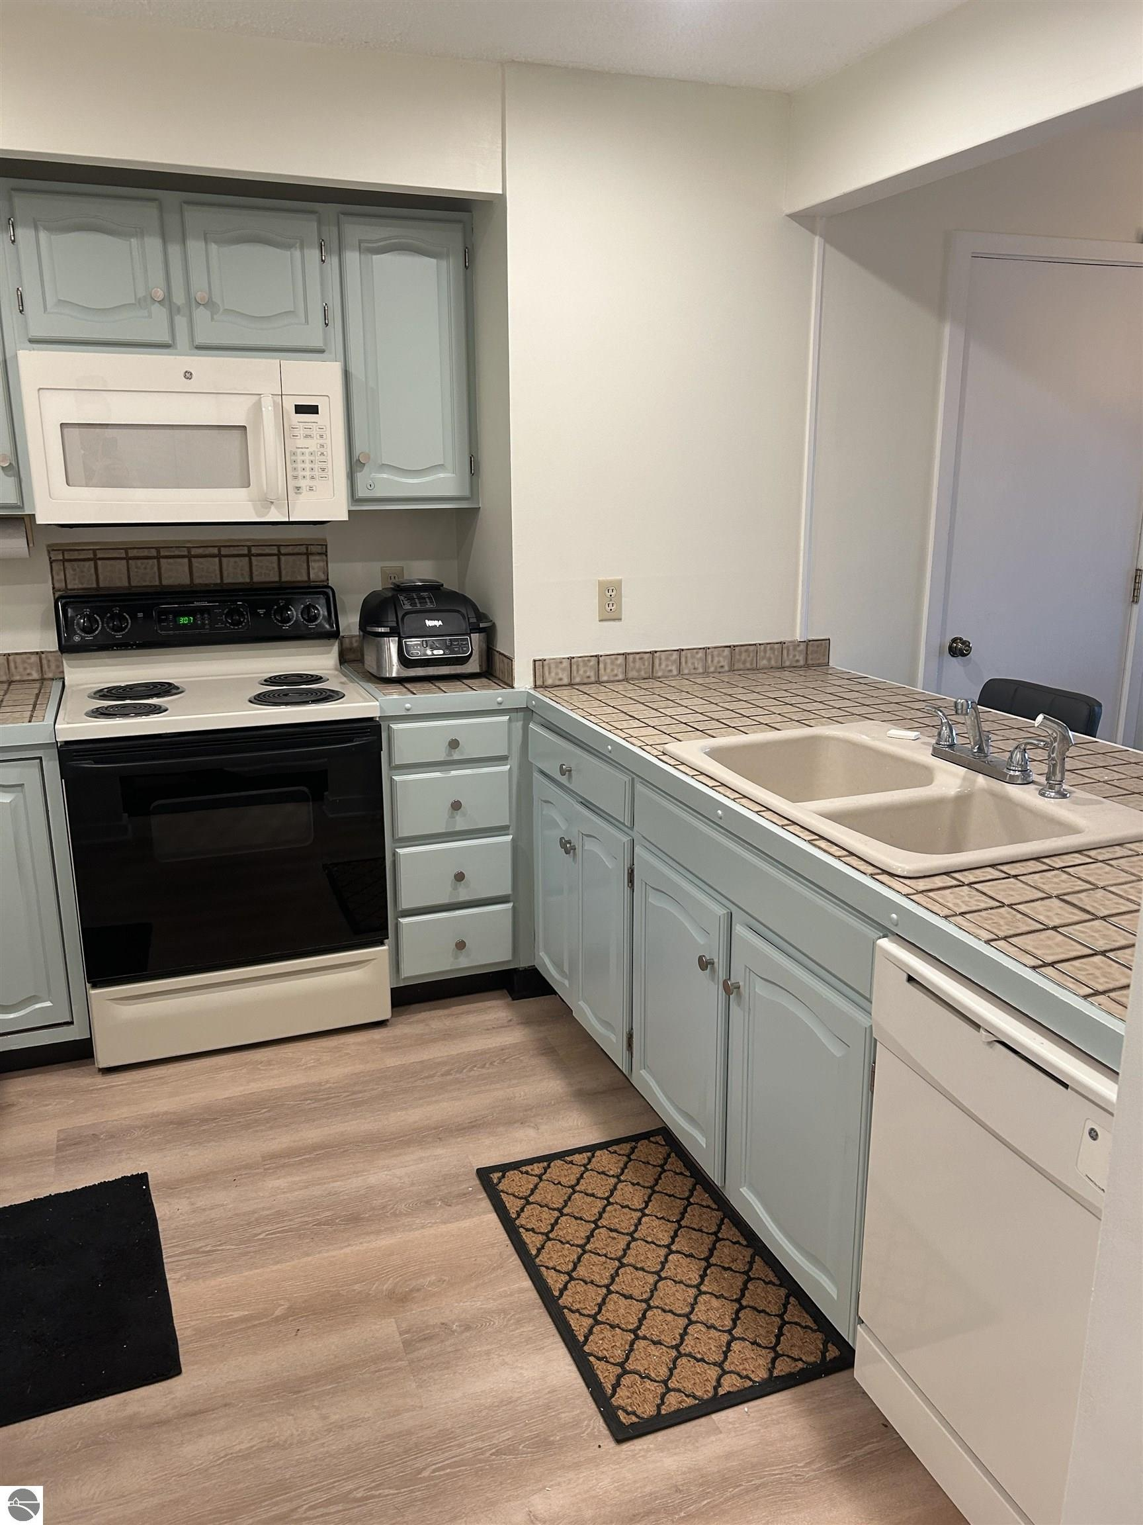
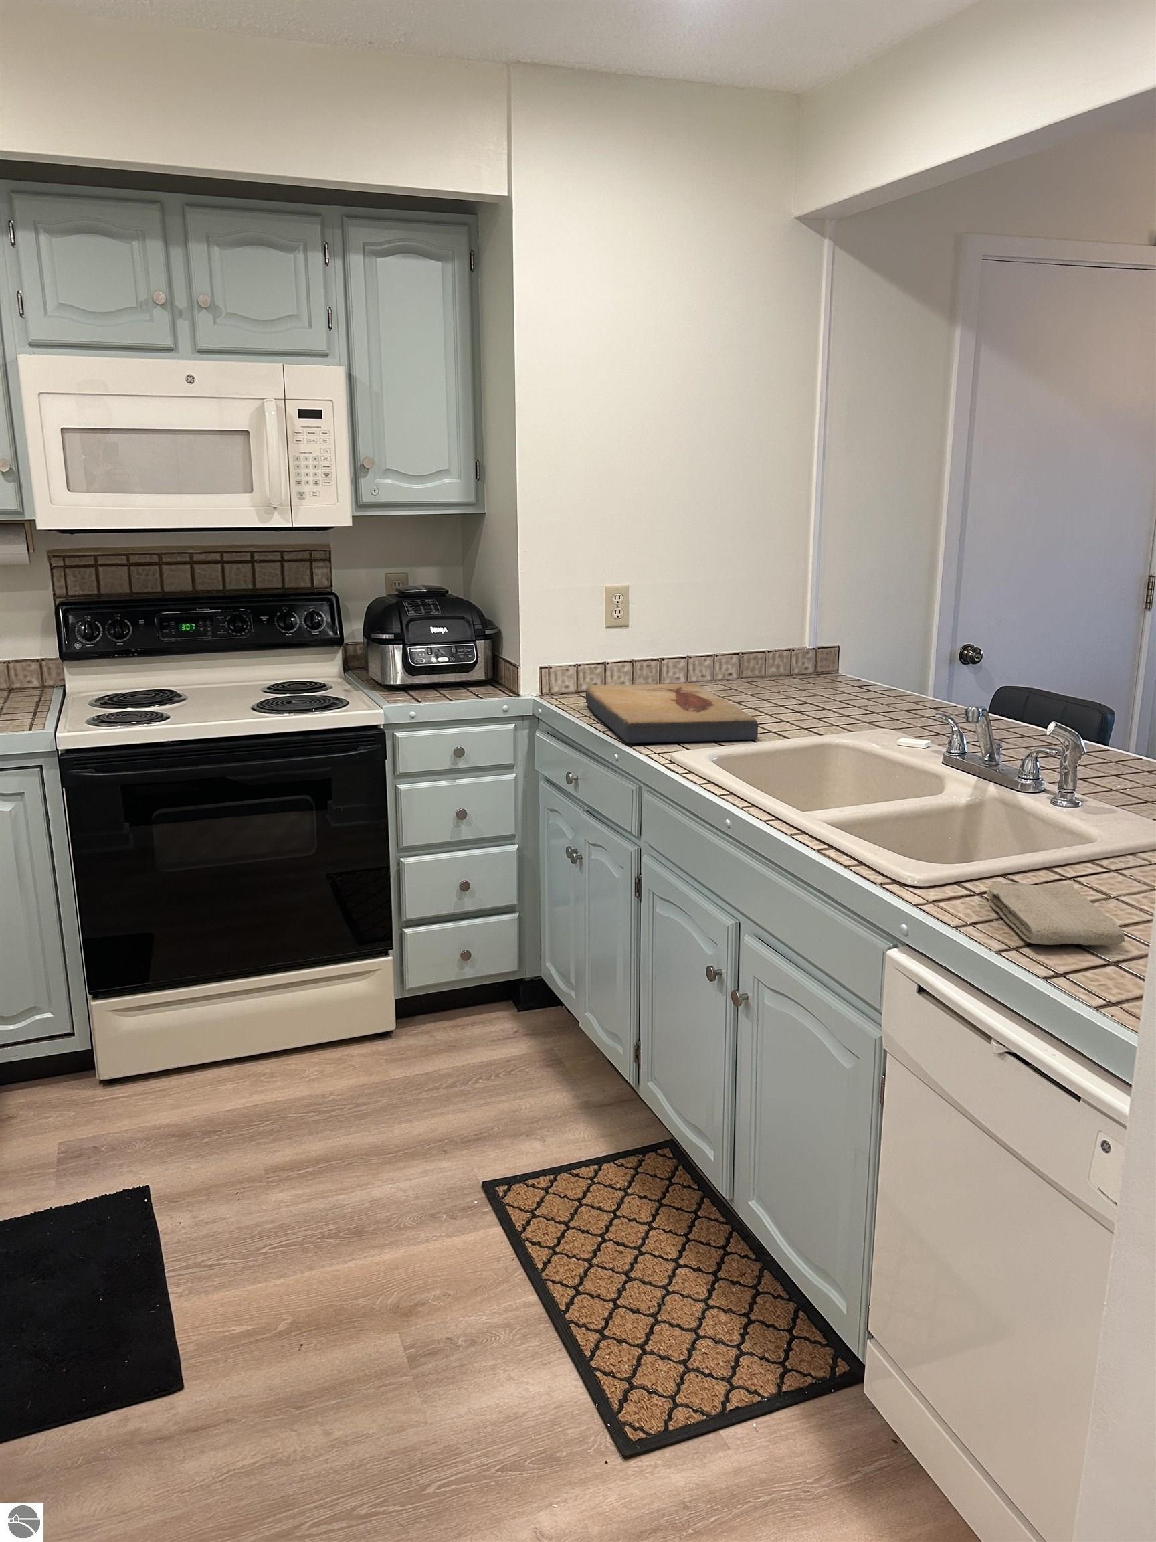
+ washcloth (1050, 911)
+ fish fossil (664, 710)
